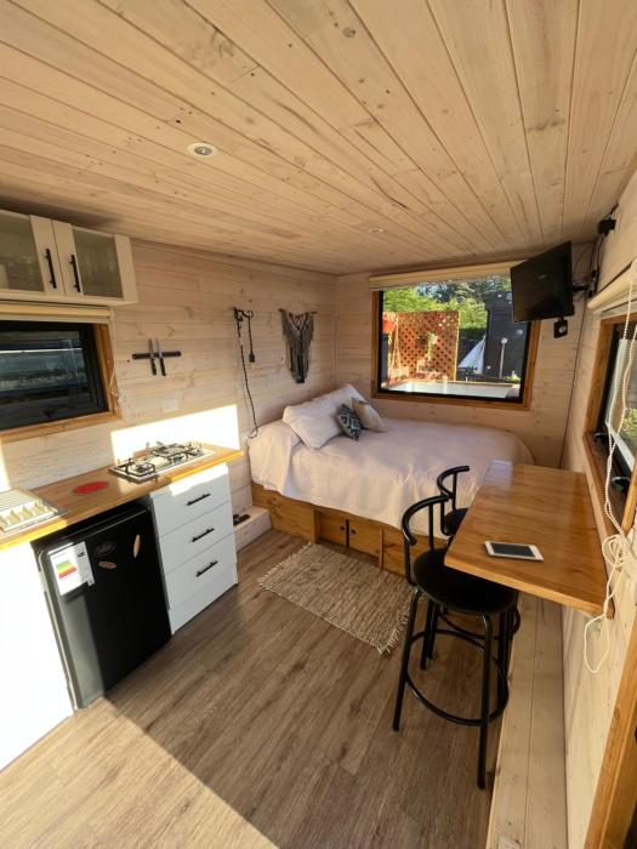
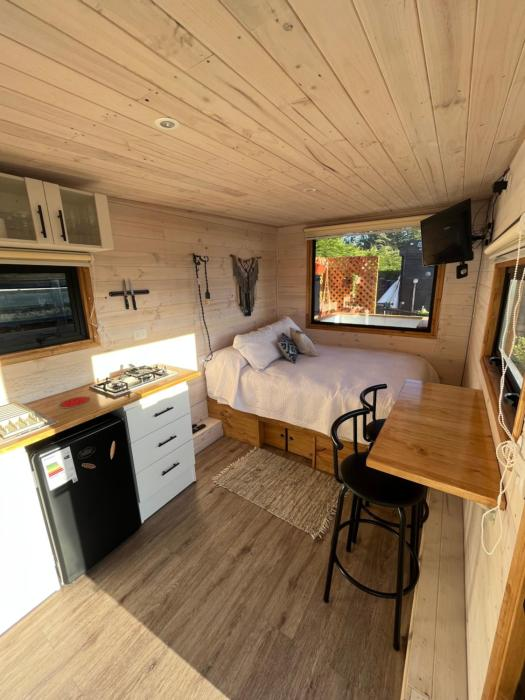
- cell phone (512, 551)
